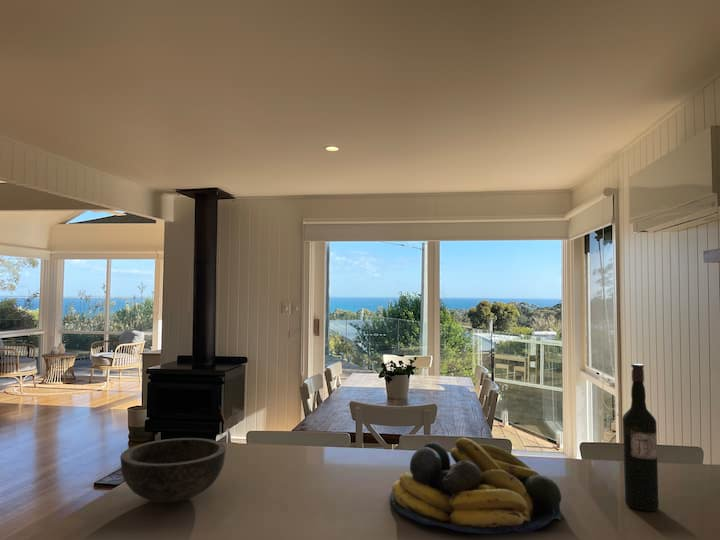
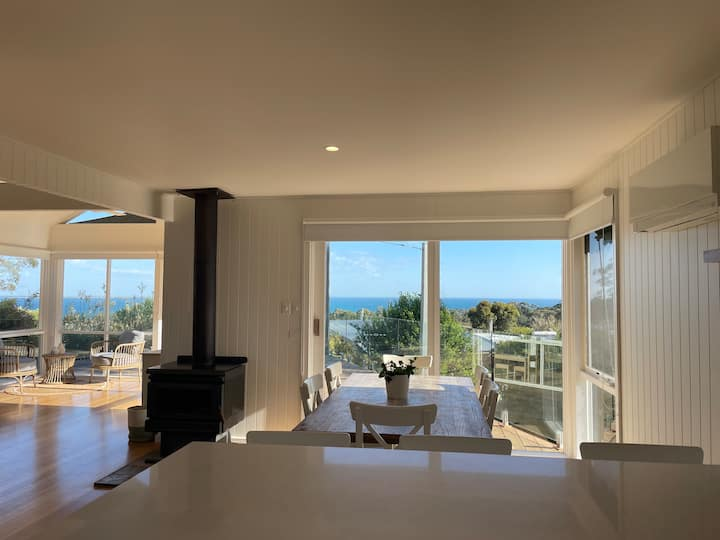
- wine bottle (639, 434)
- fruit bowl (471, 472)
- bowl (174, 474)
